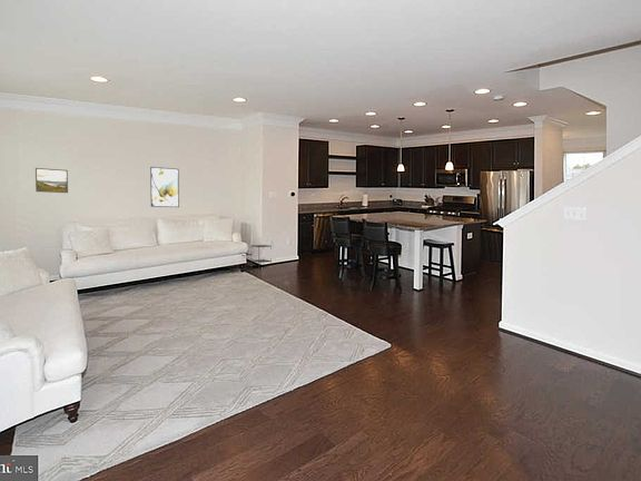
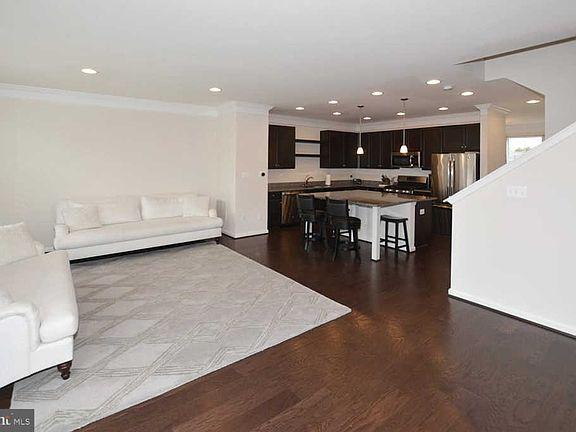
- side table (250, 254)
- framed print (165, 187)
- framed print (51, 180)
